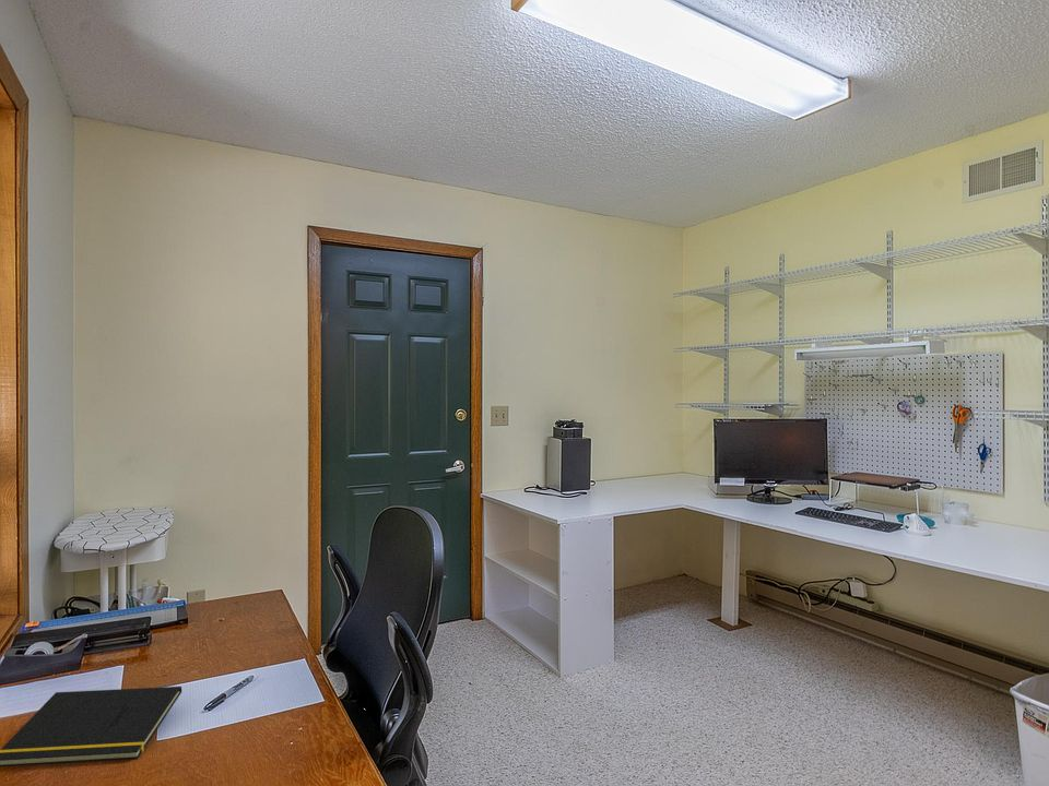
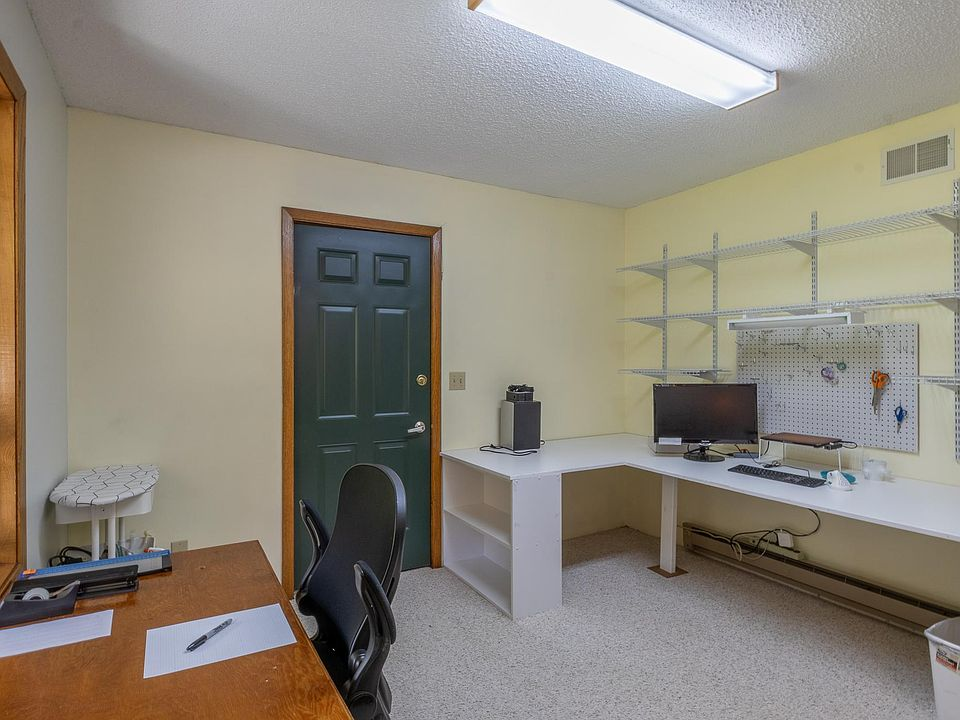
- notepad (94, 723)
